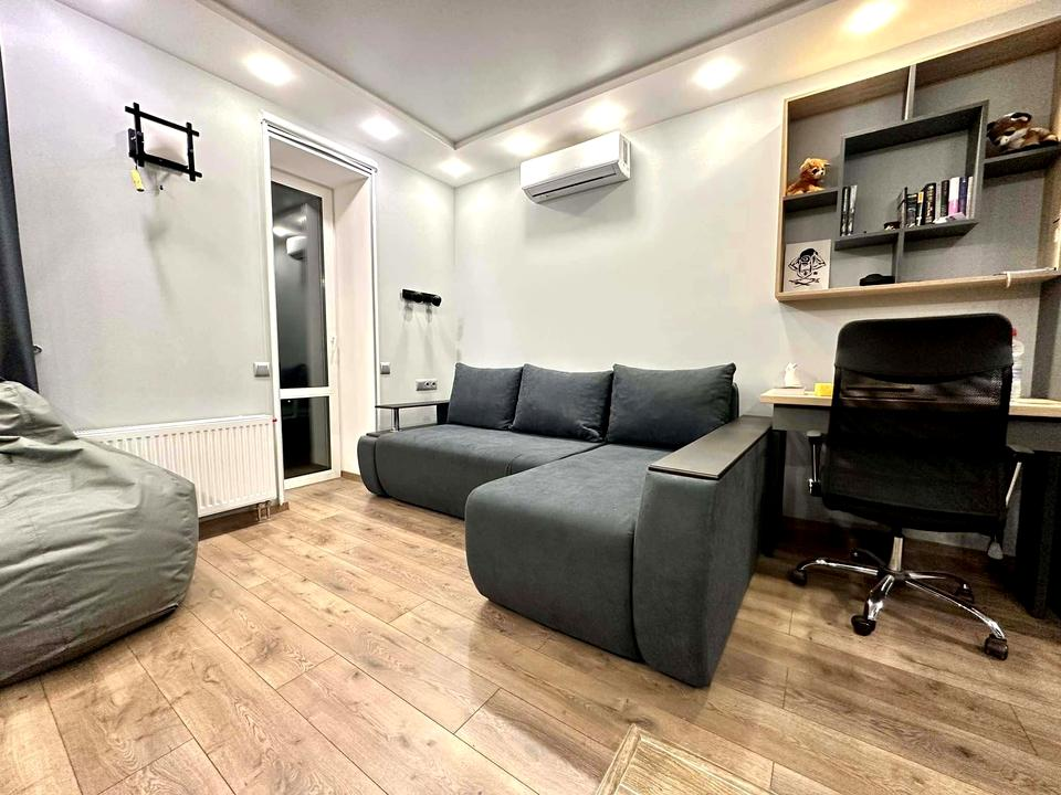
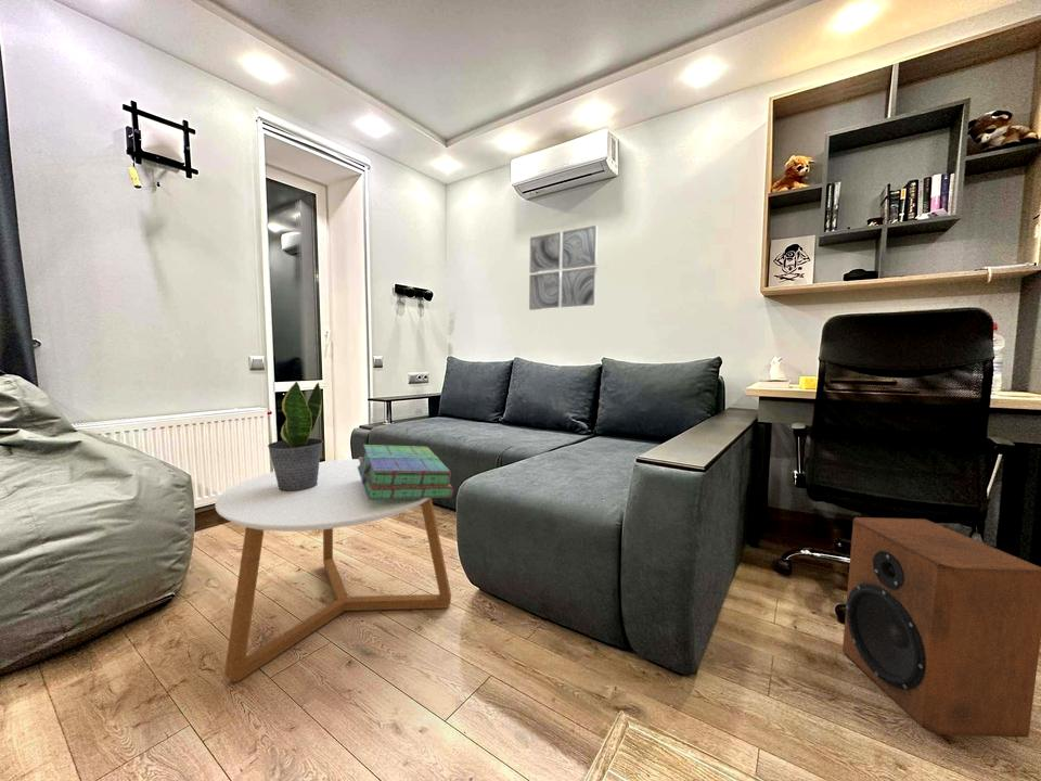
+ stack of books (401, 474)
+ wall art (561, 269)
+ potted plant (295, 433)
+ speaker (927, 614)
+ coffee table (332, 546)
